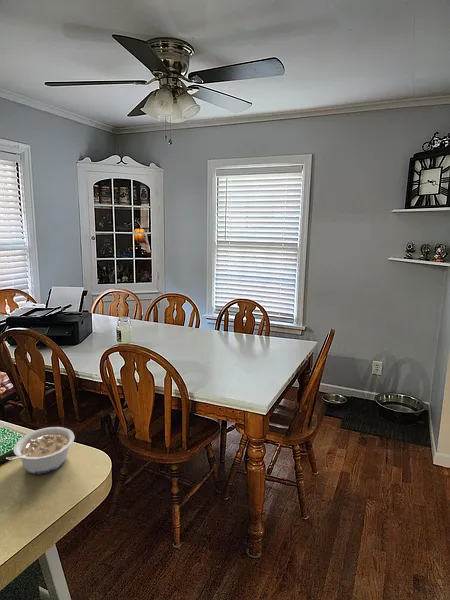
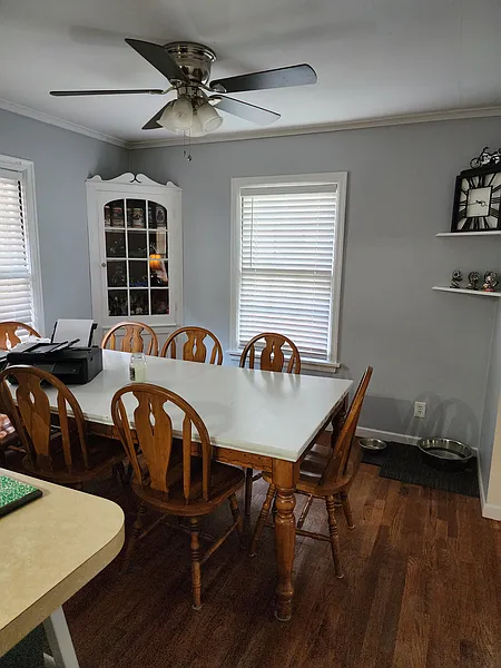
- legume (44, 451)
